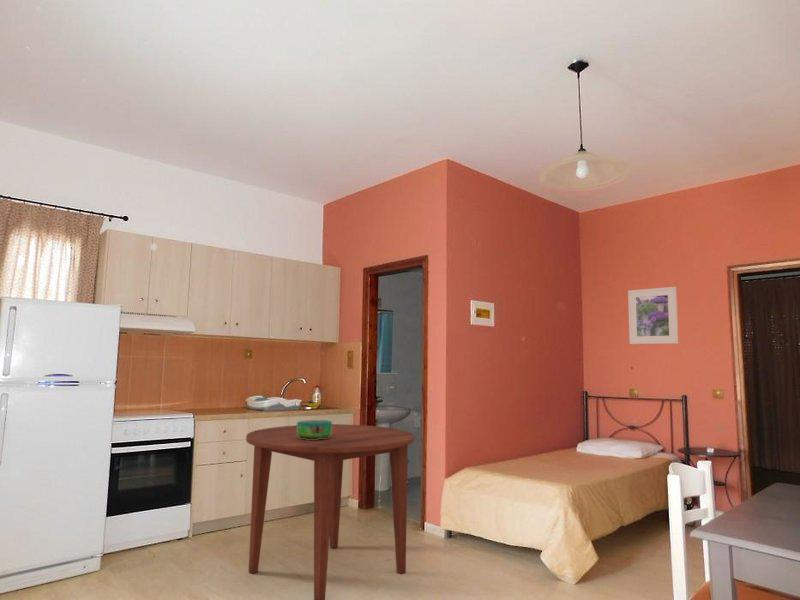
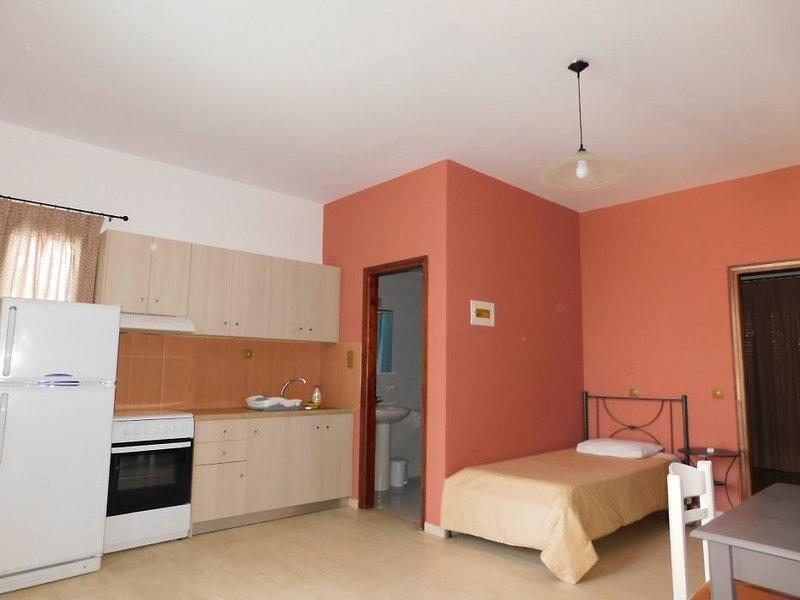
- dining table (329, 502)
- decorative bowl (314, 429)
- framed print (652, 316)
